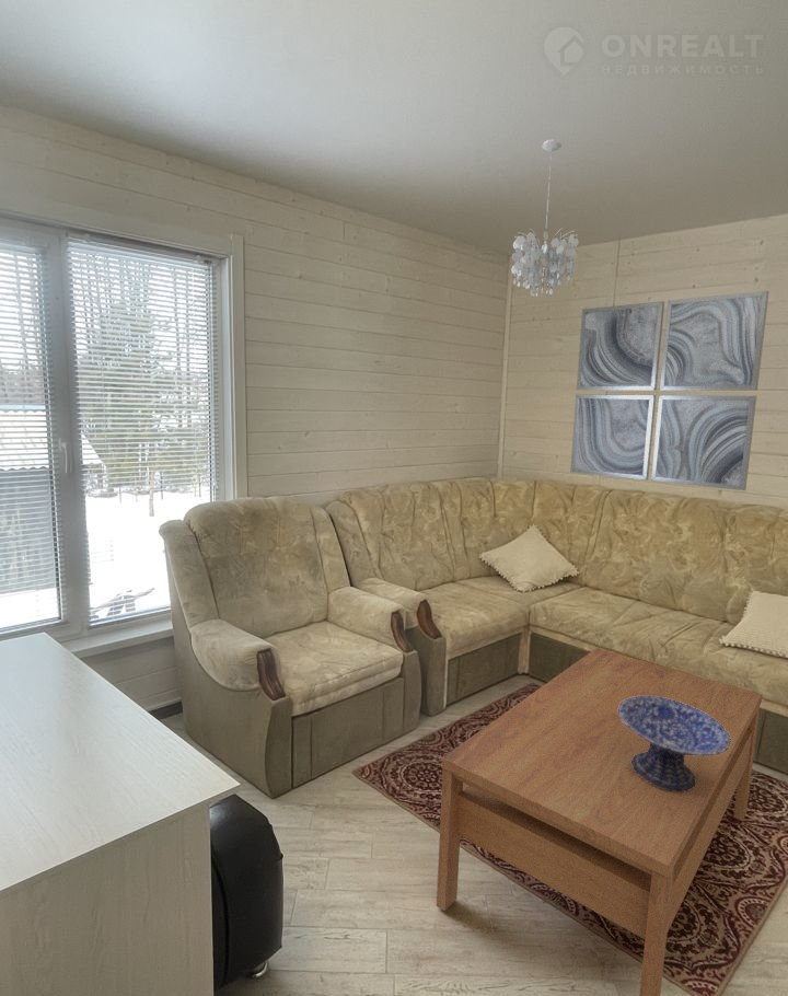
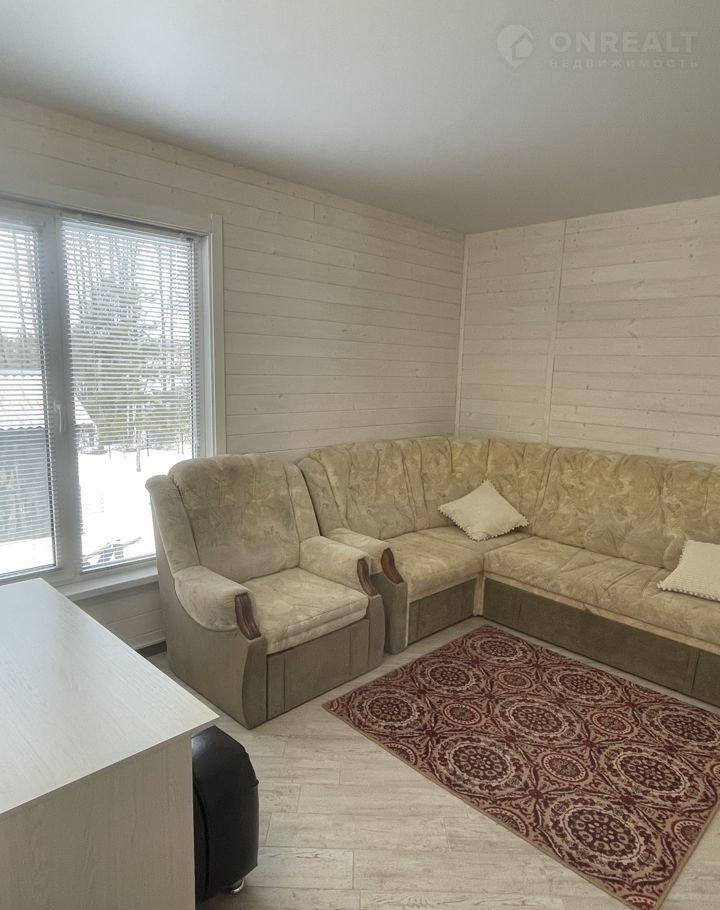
- wall art (656, 390)
- decorative bowl (664, 746)
- chandelier (546, 220)
- coffee table (614, 789)
